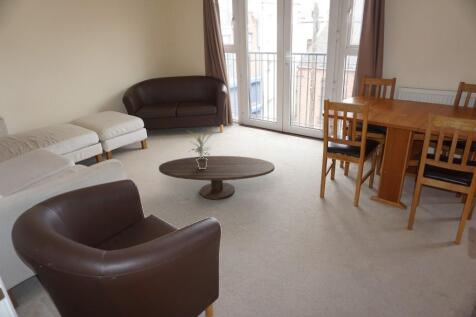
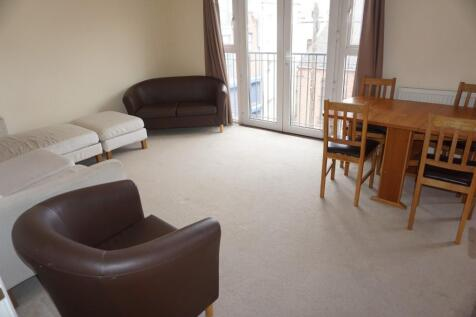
- coffee table (216, 178)
- potted plant (202, 149)
